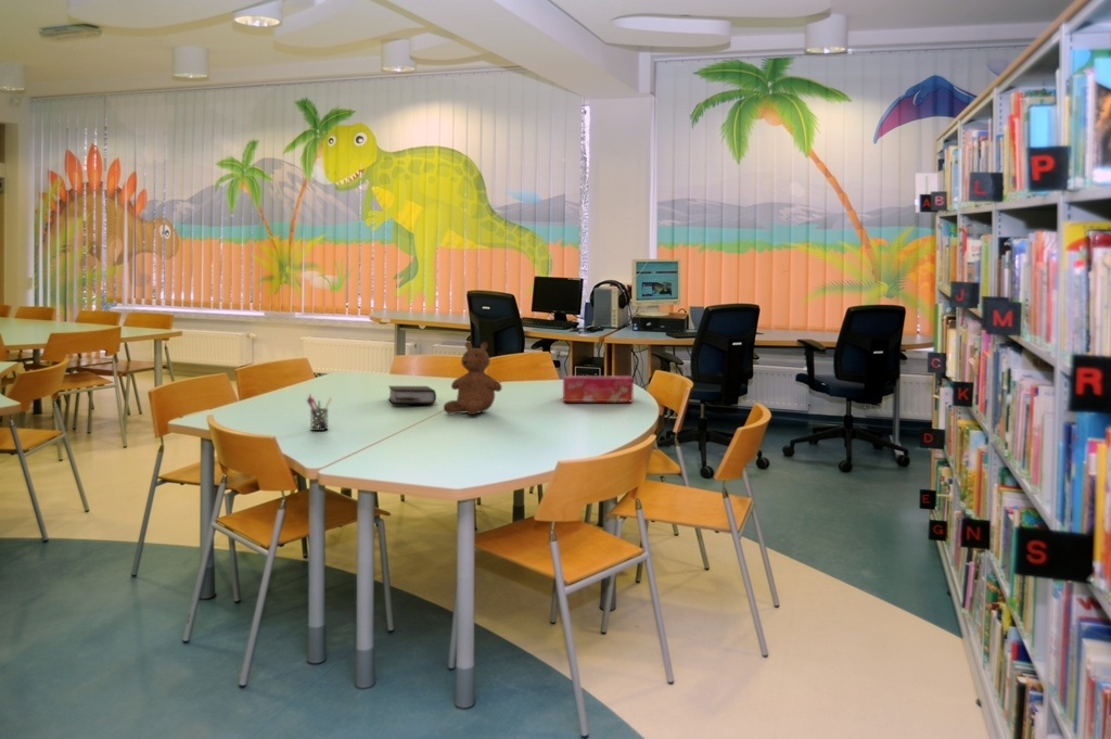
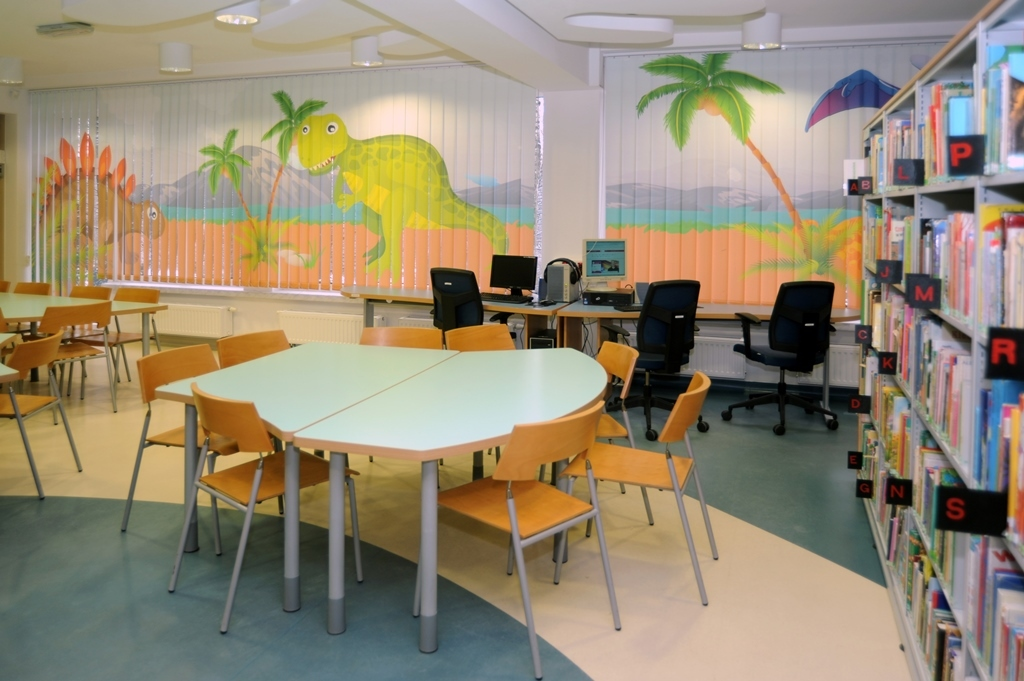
- pen holder (318, 411)
- bible (411, 394)
- teddy bear (470, 377)
- tissue box (597, 388)
